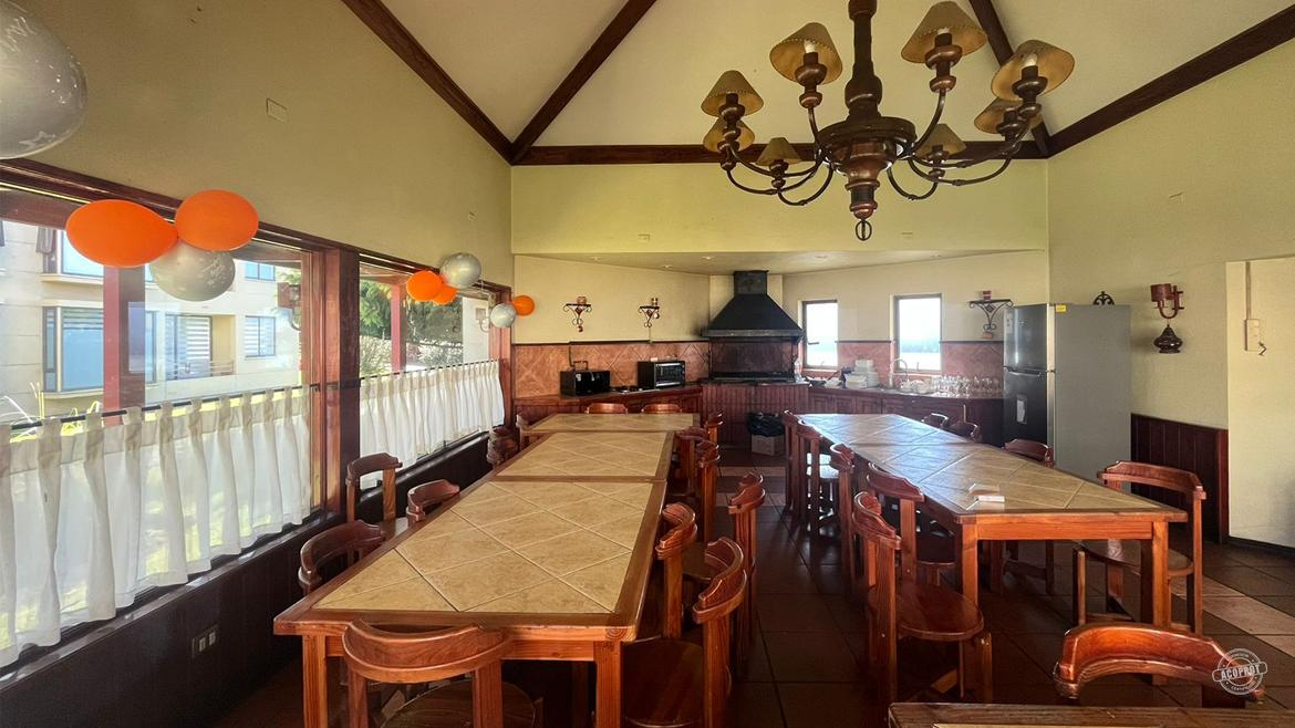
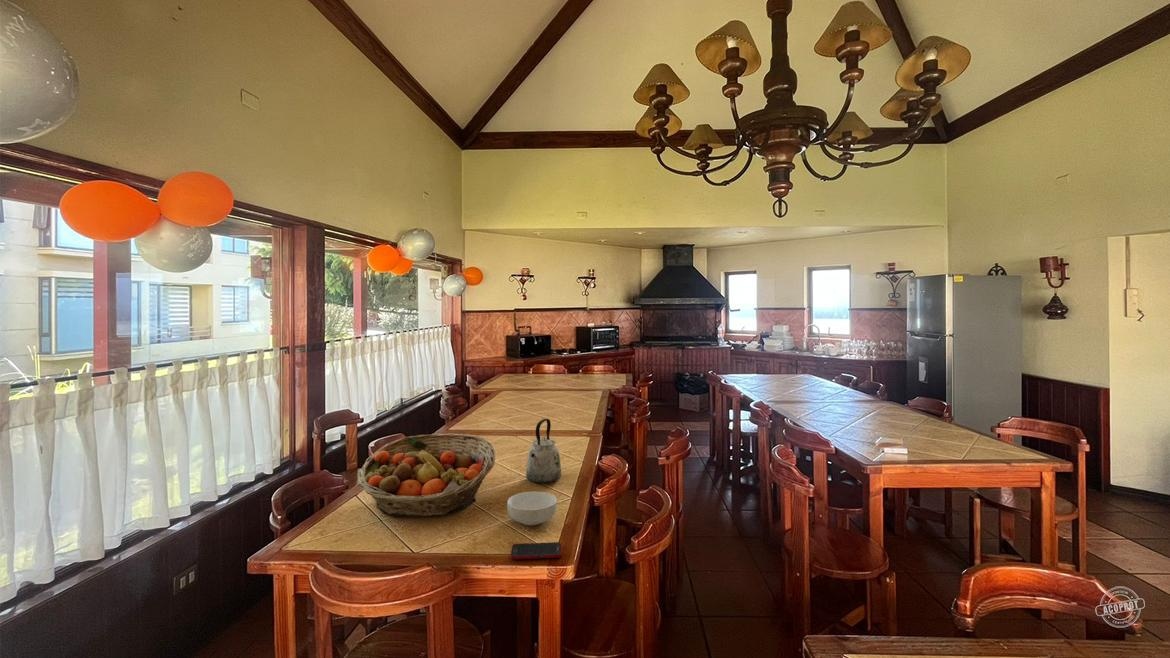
+ kettle (541, 451)
+ cereal bowl (532, 510)
+ fruit basket (429, 472)
+ cell phone (536, 550)
